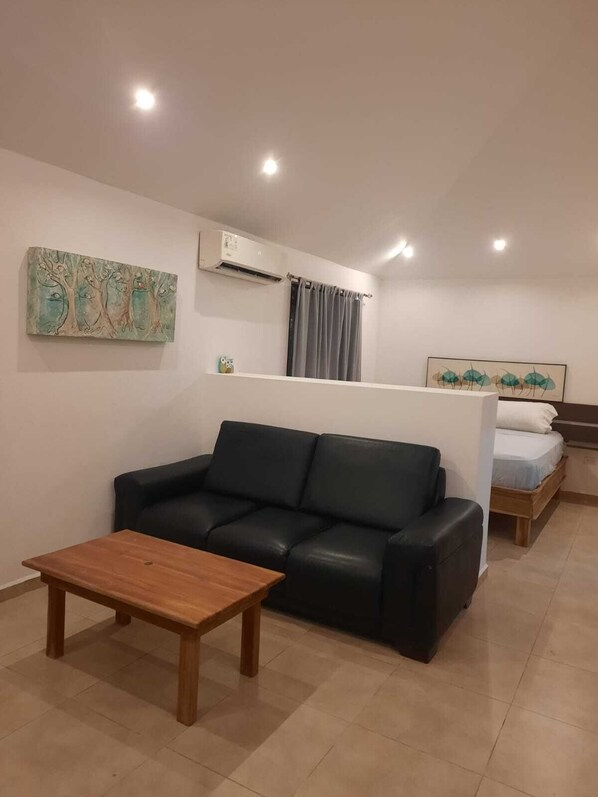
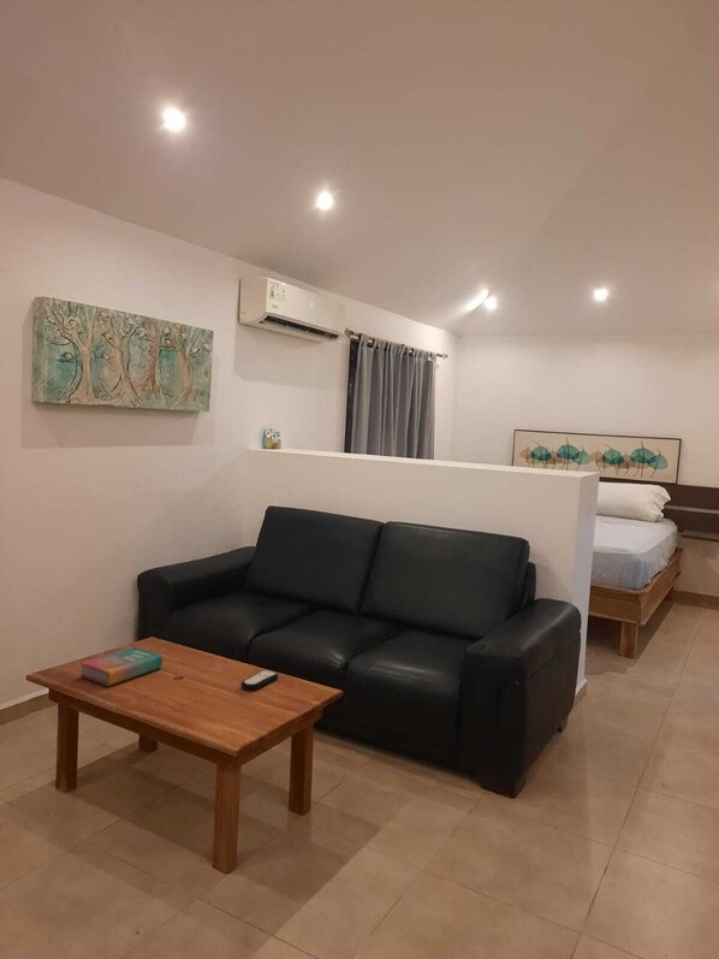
+ remote control (259, 679)
+ book (121, 665)
